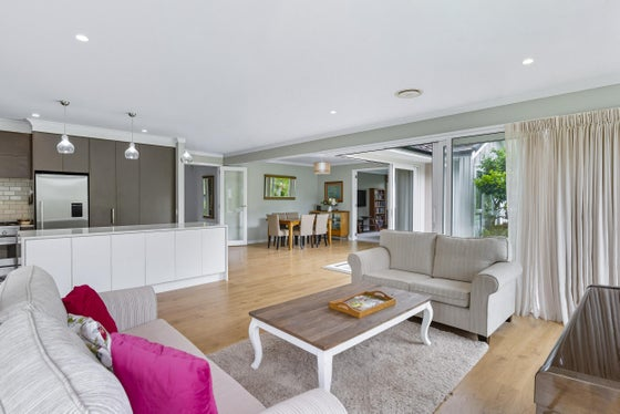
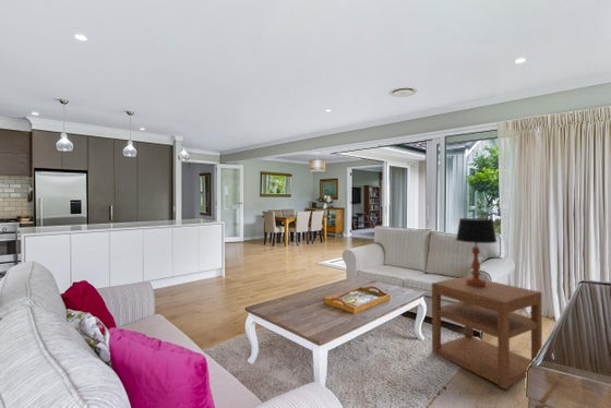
+ nightstand (483, 324)
+ table lamp (476, 251)
